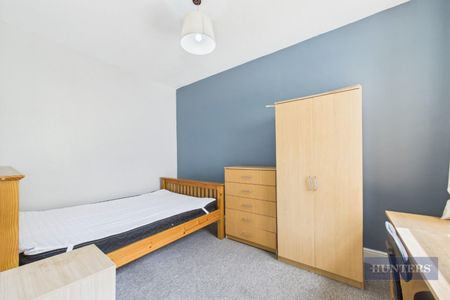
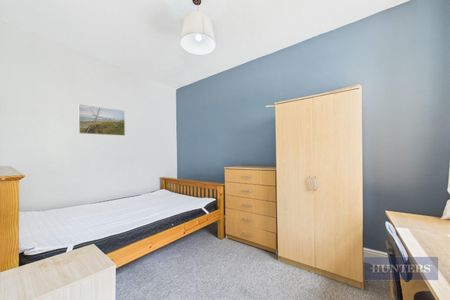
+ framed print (103, 121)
